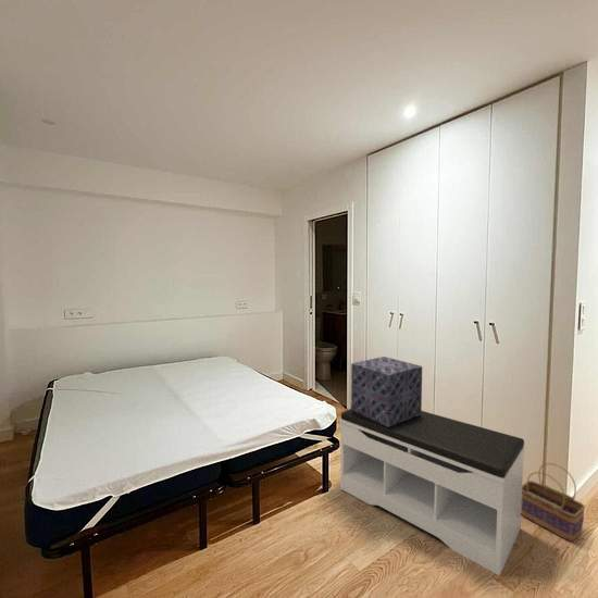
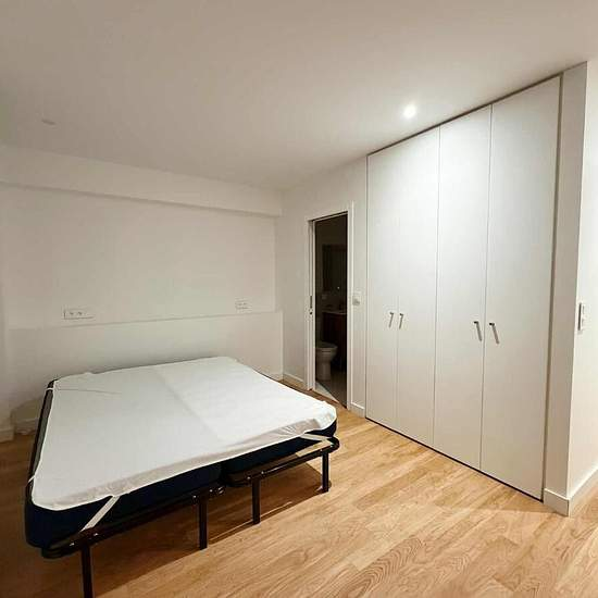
- basket (550, 496)
- bench (423, 465)
- decorative box (385, 388)
